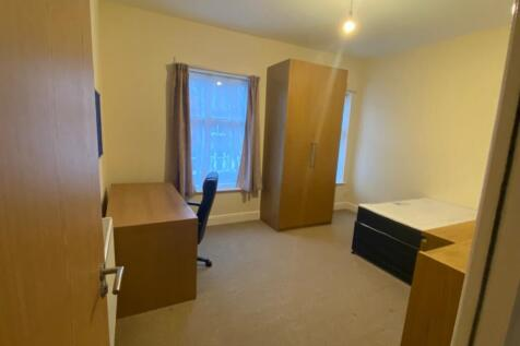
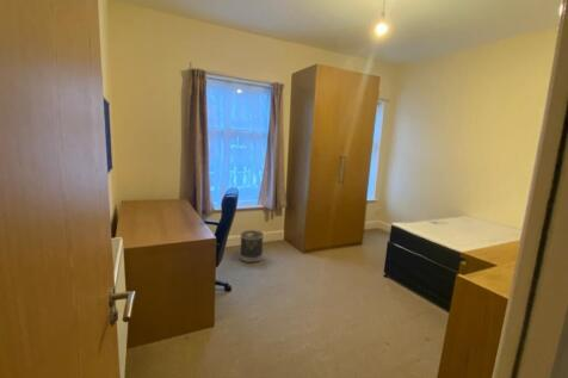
+ wastebasket (252, 246)
